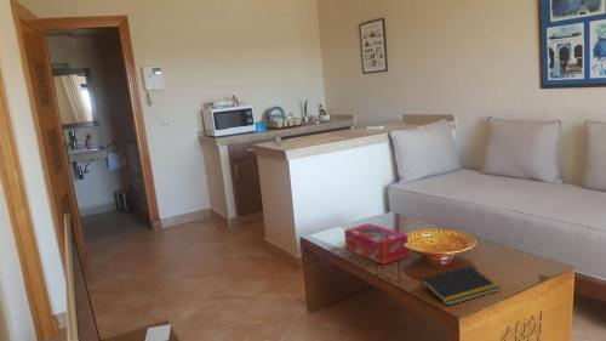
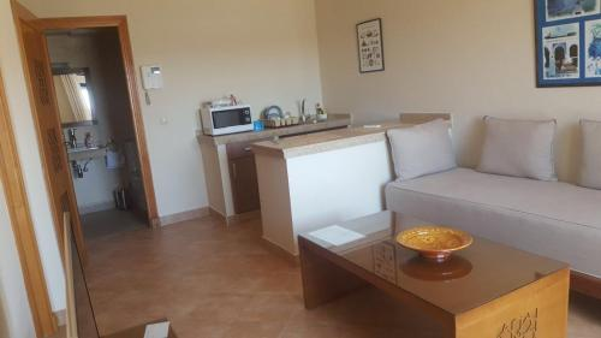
- notepad (459, 284)
- tissue box (375, 241)
